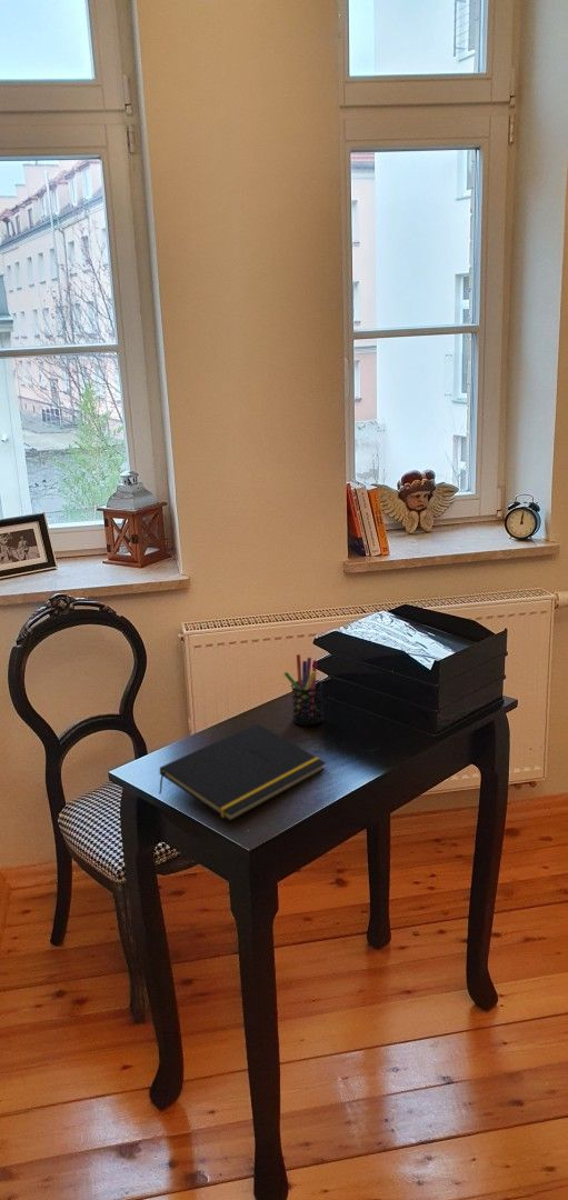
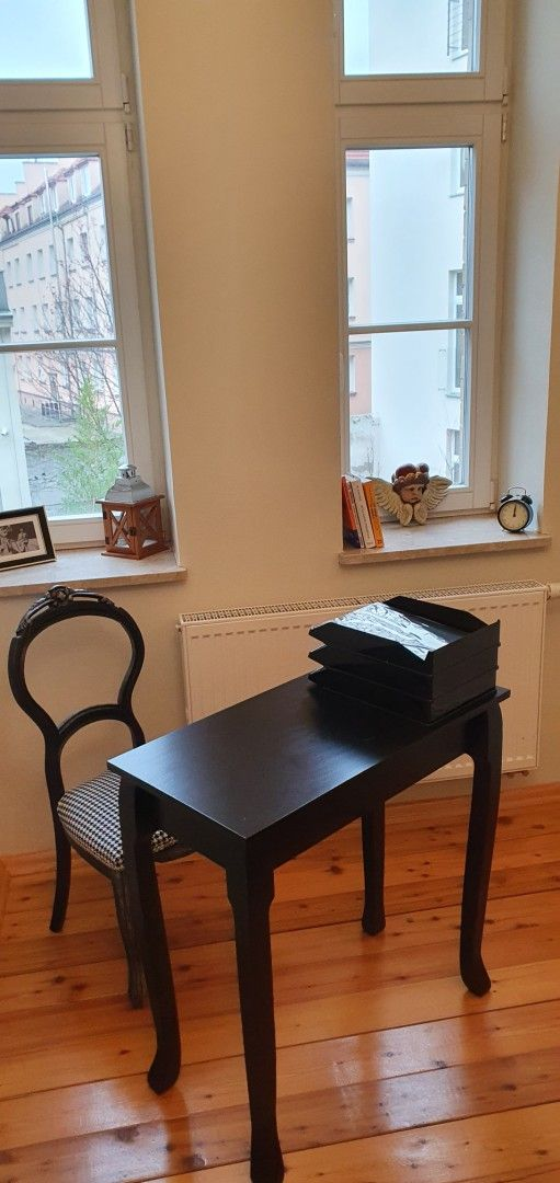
- notepad (243, 768)
- pen holder (302, 689)
